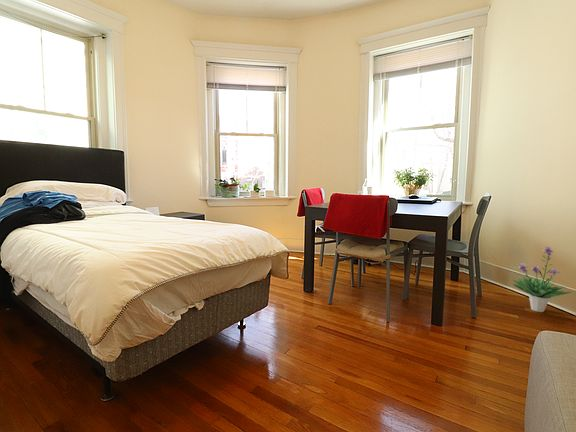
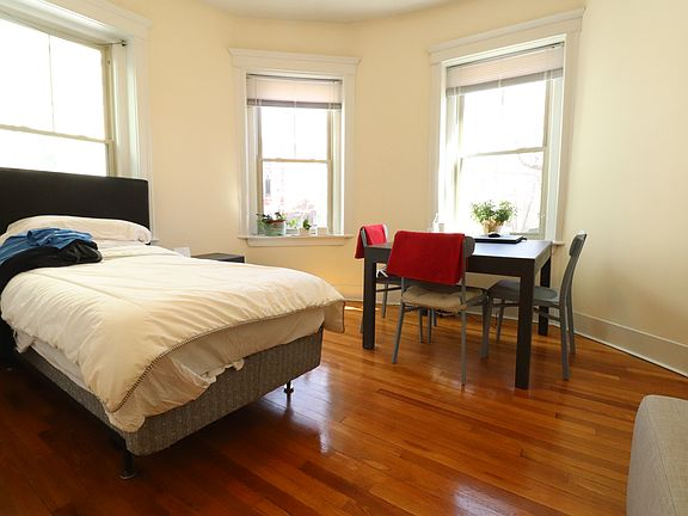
- potted plant (540, 279)
